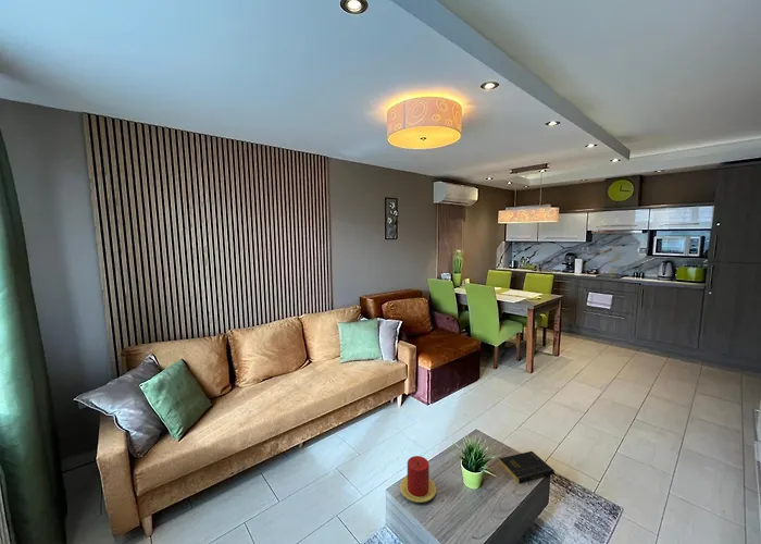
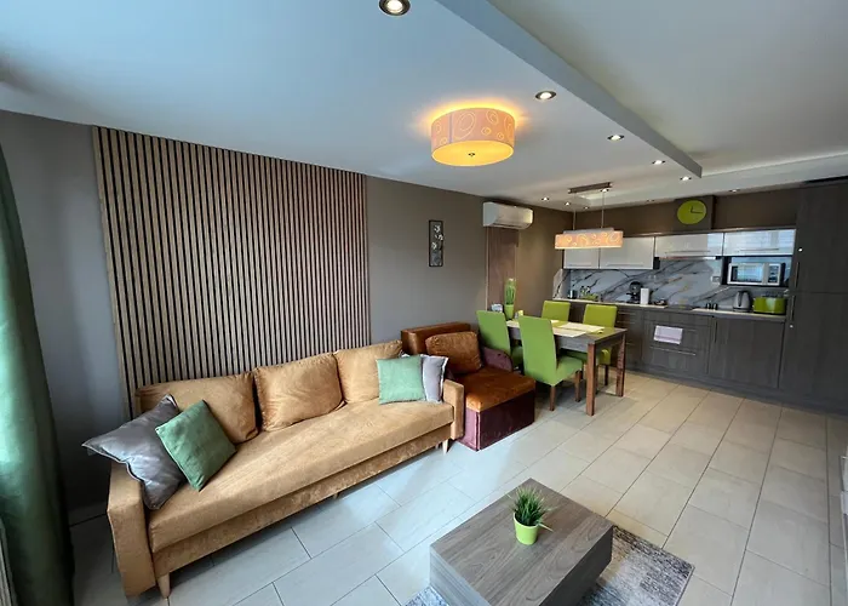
- book (526, 466)
- candle (417, 477)
